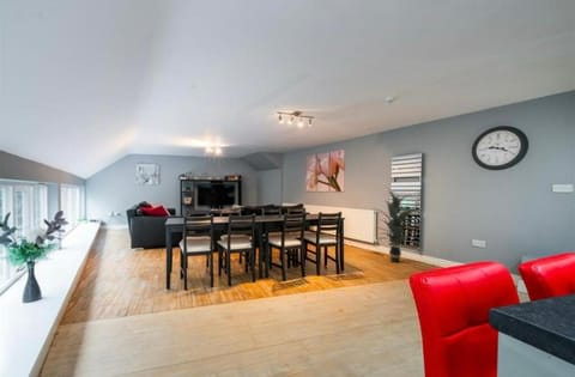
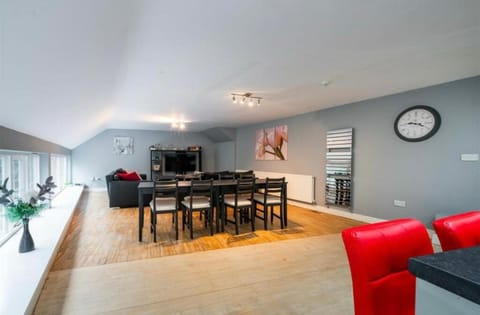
- indoor plant (394, 225)
